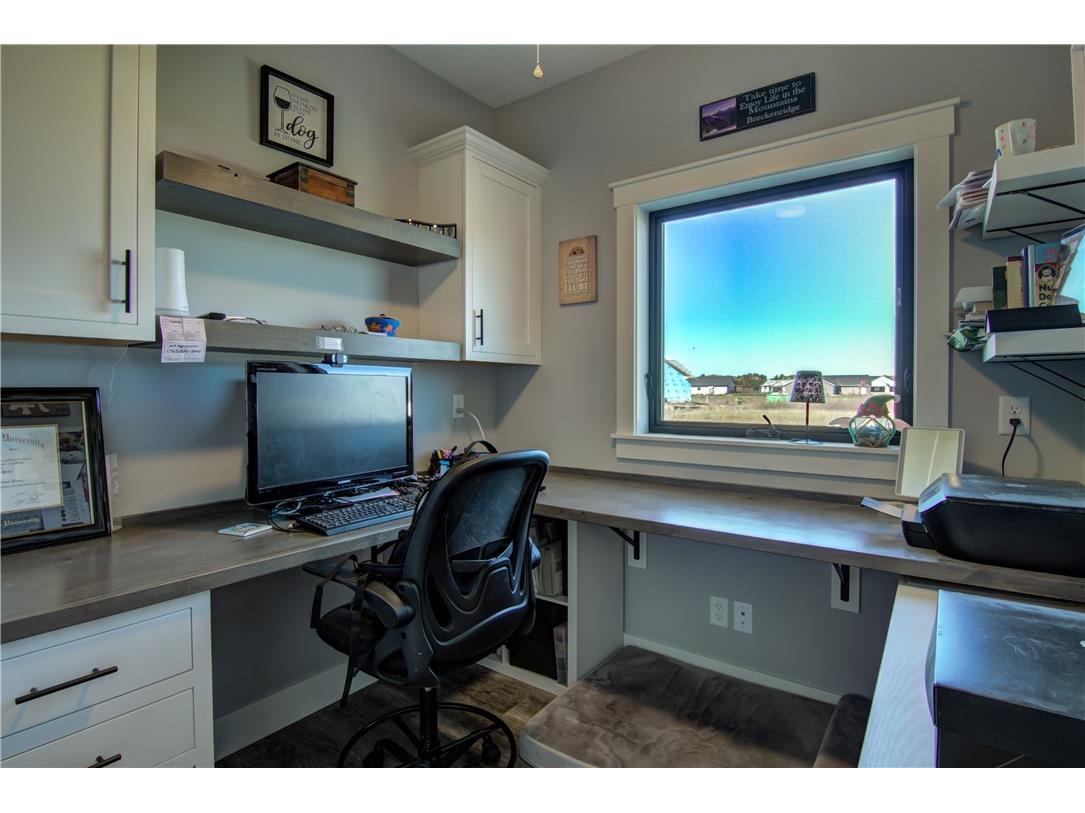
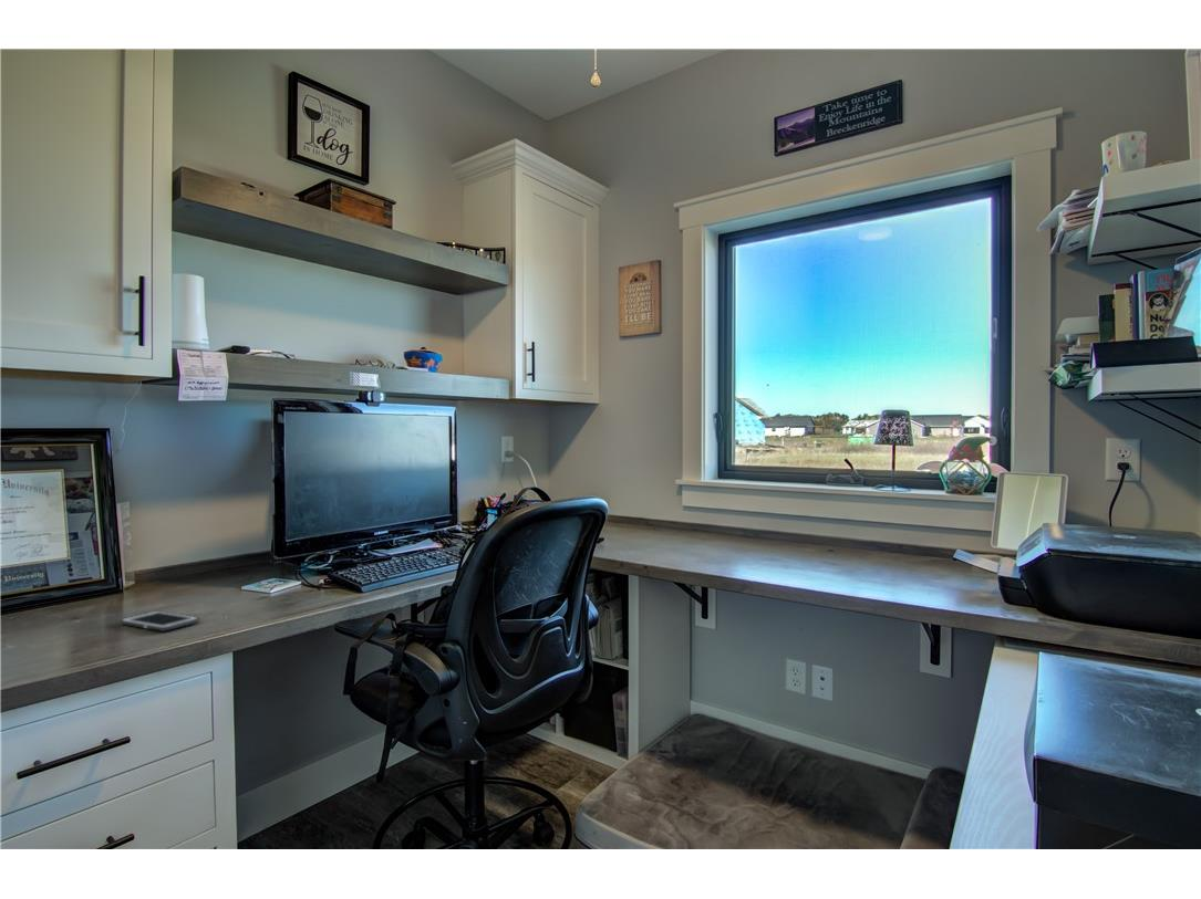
+ cell phone (159, 620)
